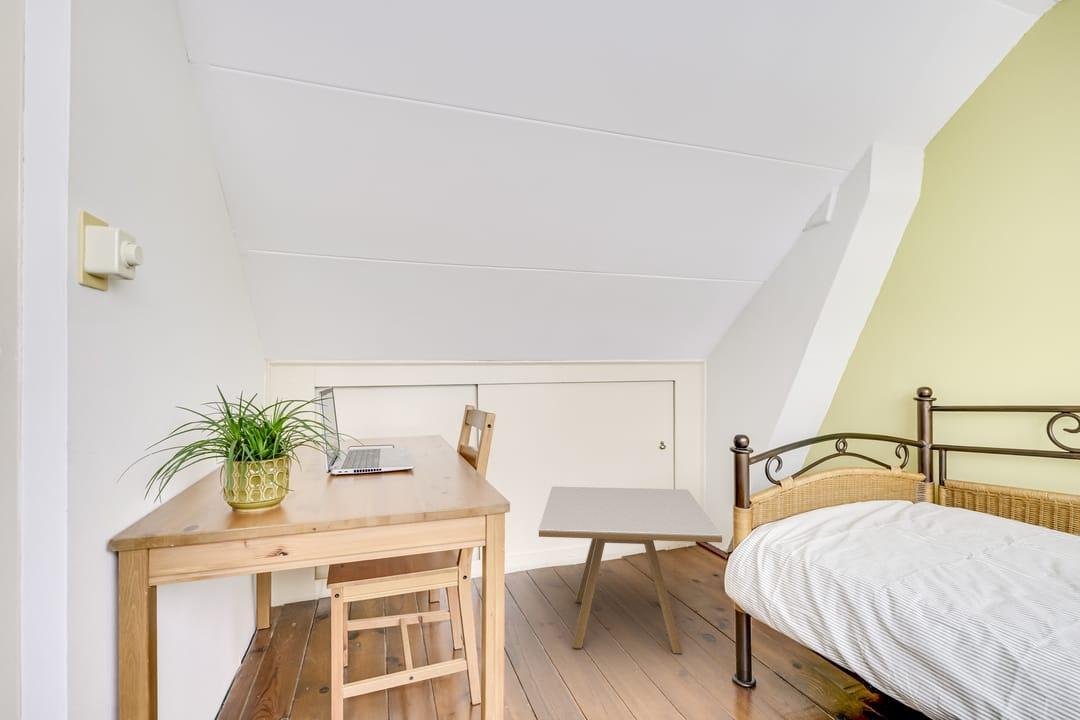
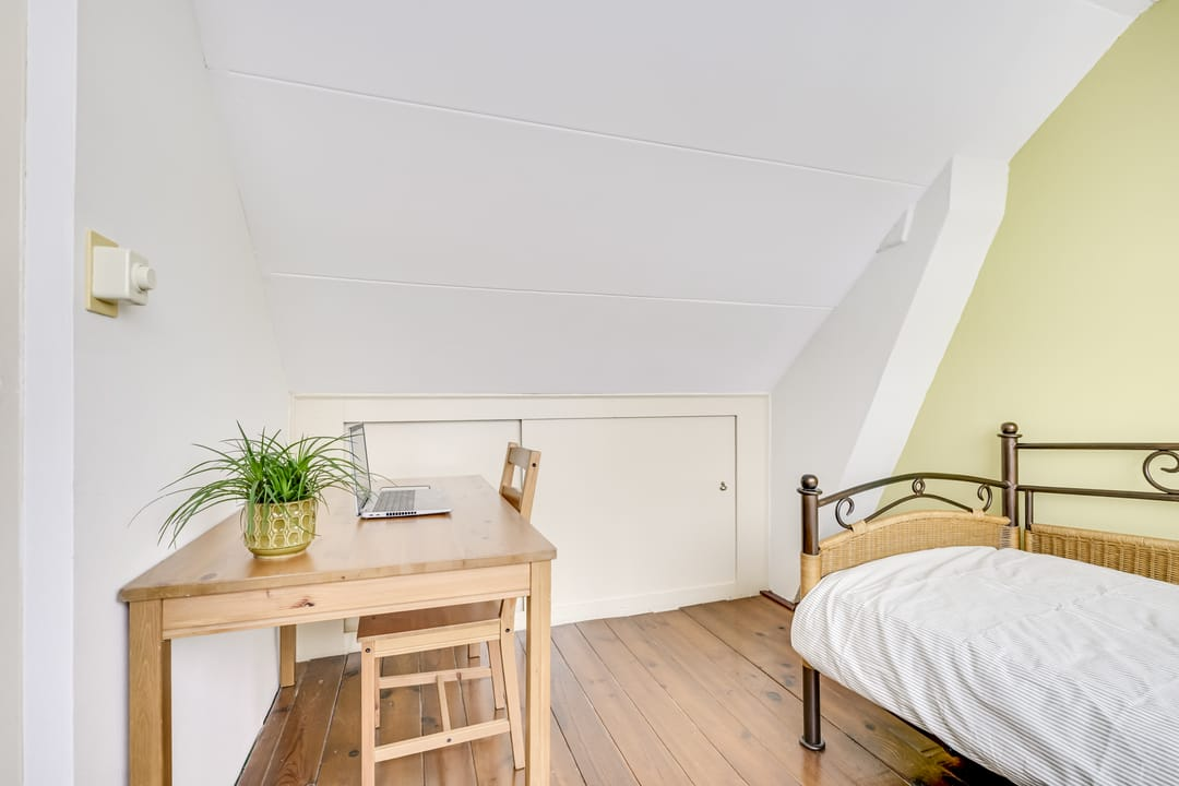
- side table (627, 543)
